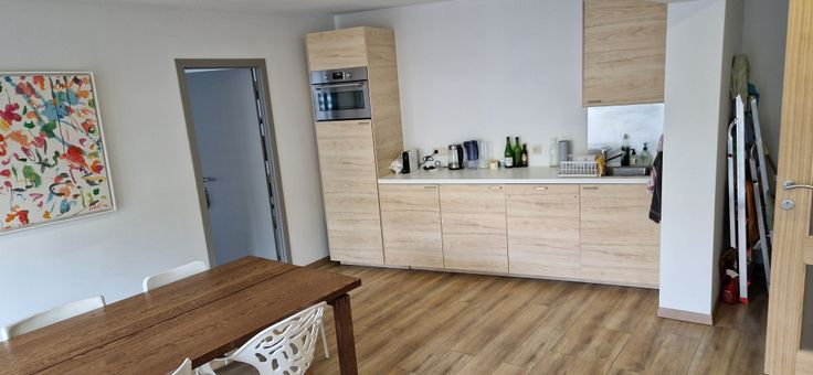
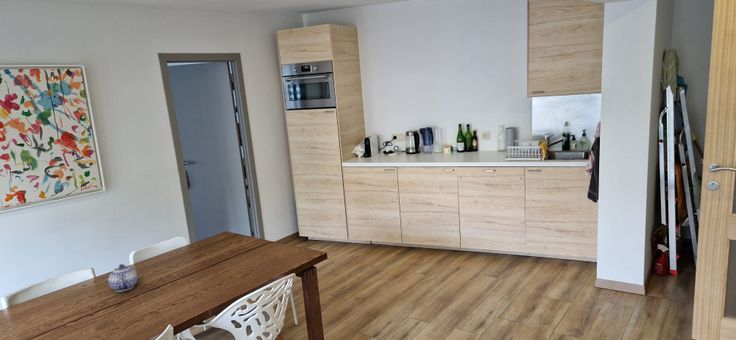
+ teapot (122, 276)
